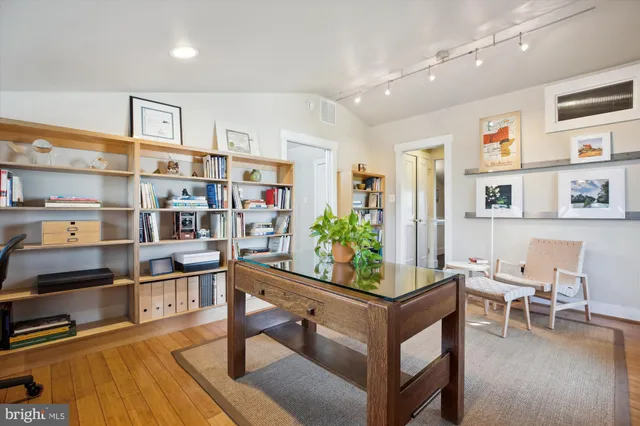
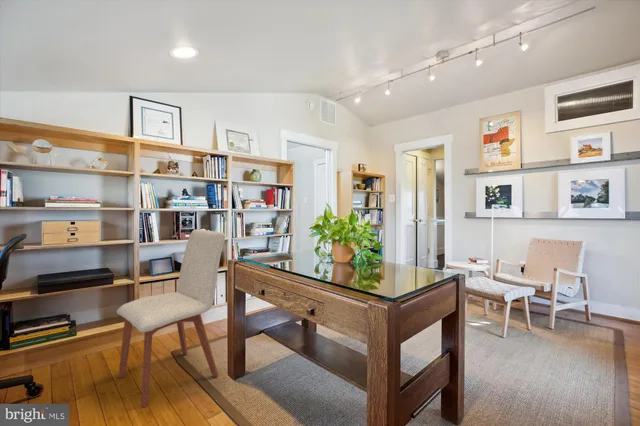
+ chair (173, 303)
